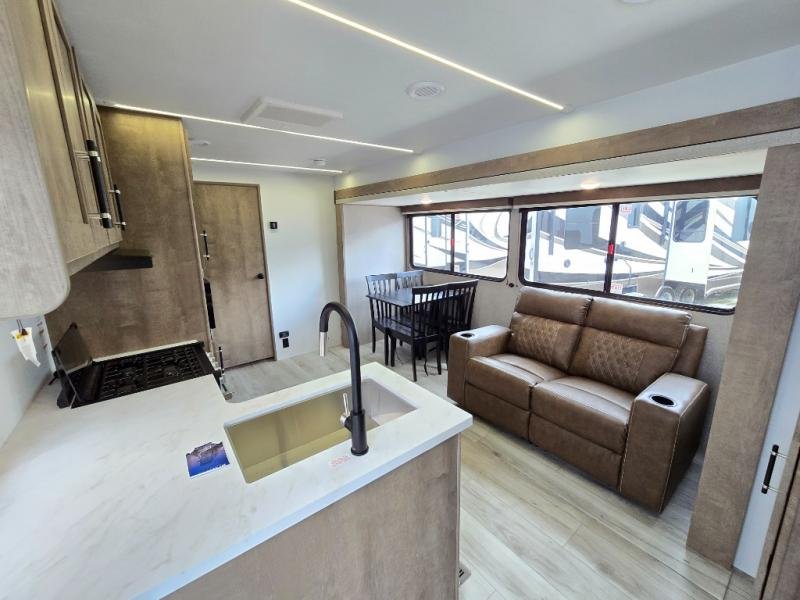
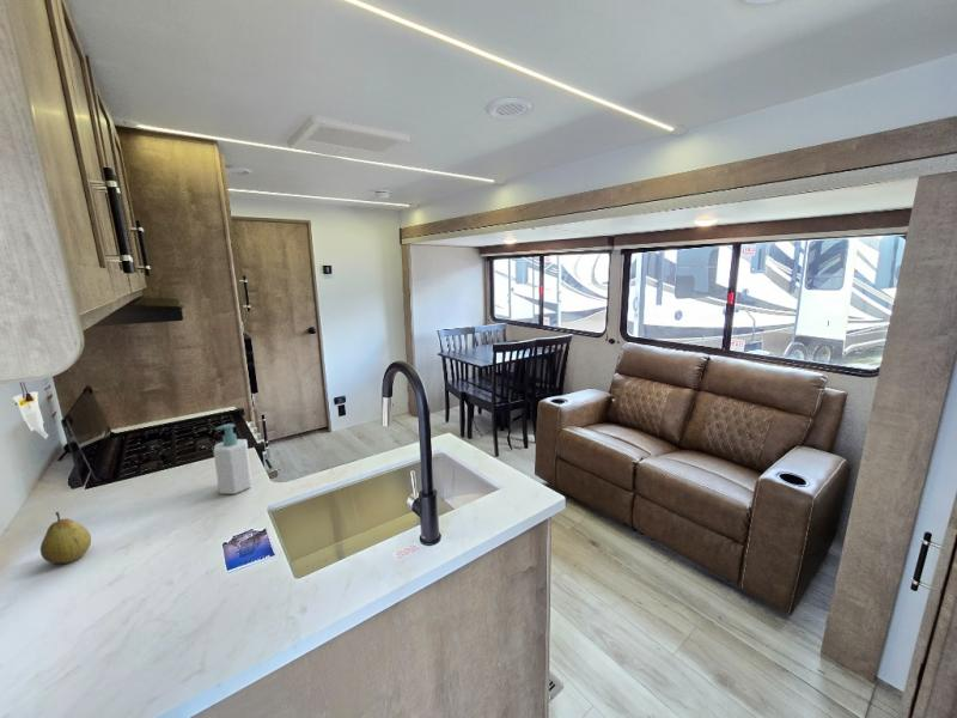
+ fruit (65, 536)
+ soap bottle (232, 456)
